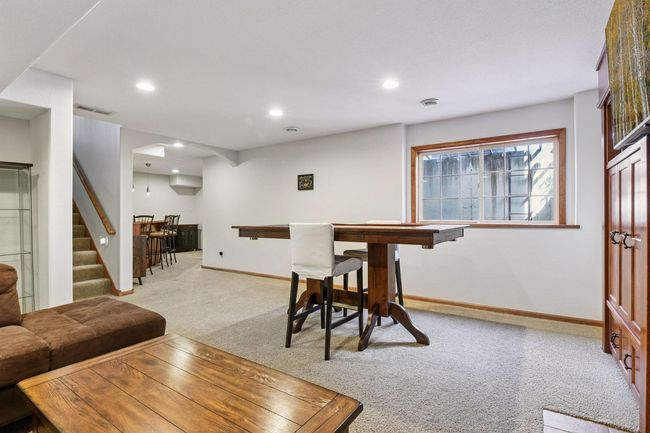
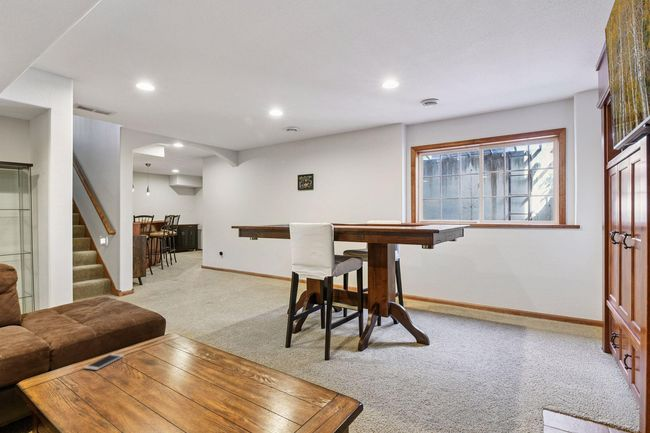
+ smartphone (104, 361)
